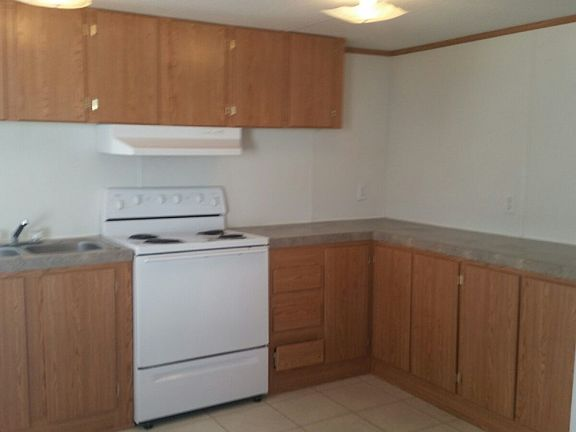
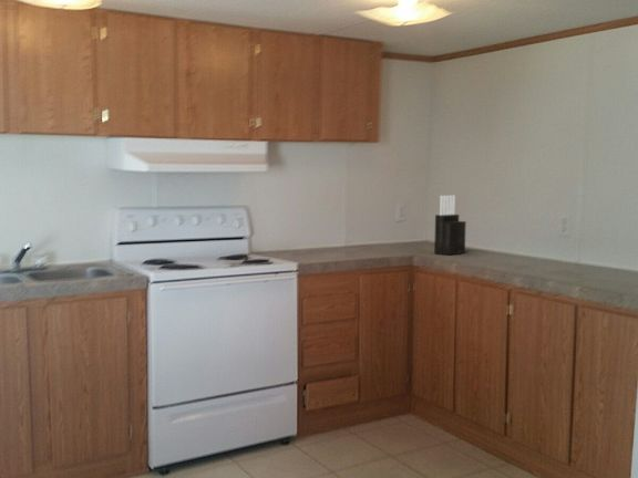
+ knife block (452, 225)
